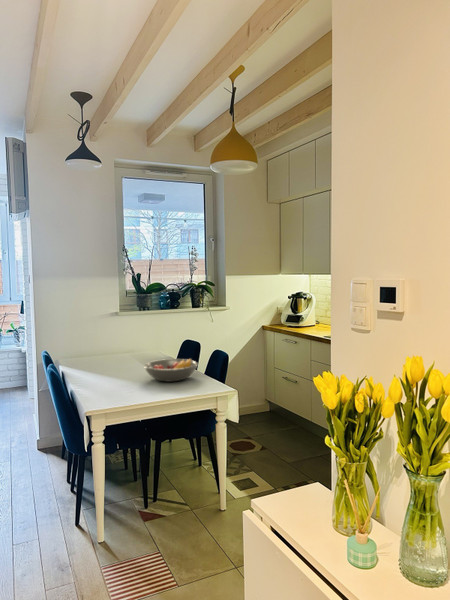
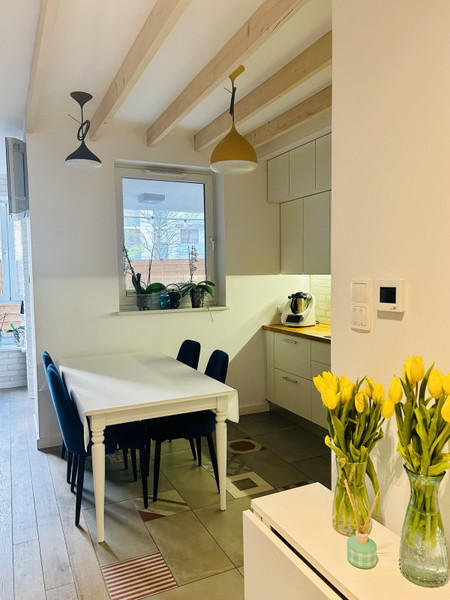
- fruit bowl (171, 369)
